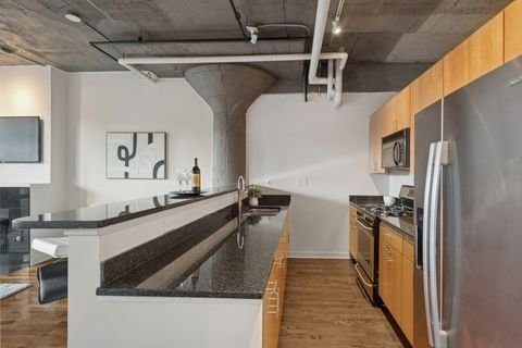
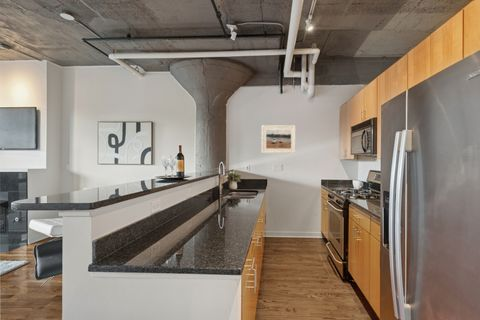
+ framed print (278, 139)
